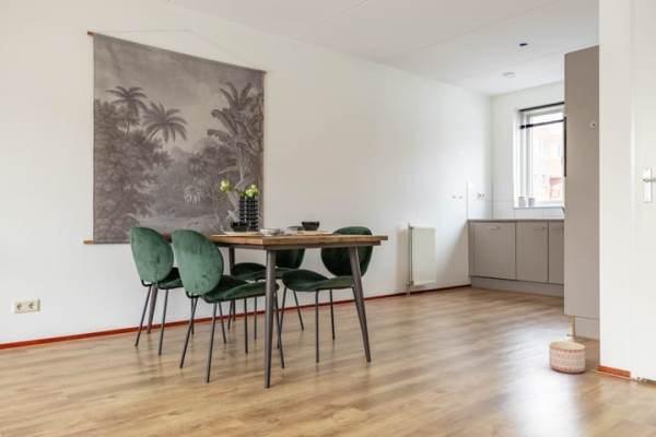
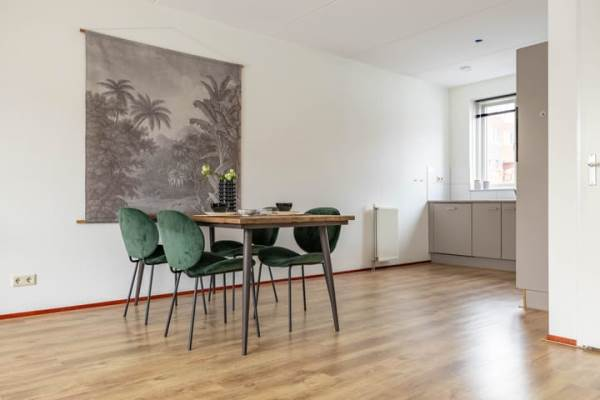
- planter (566, 357)
